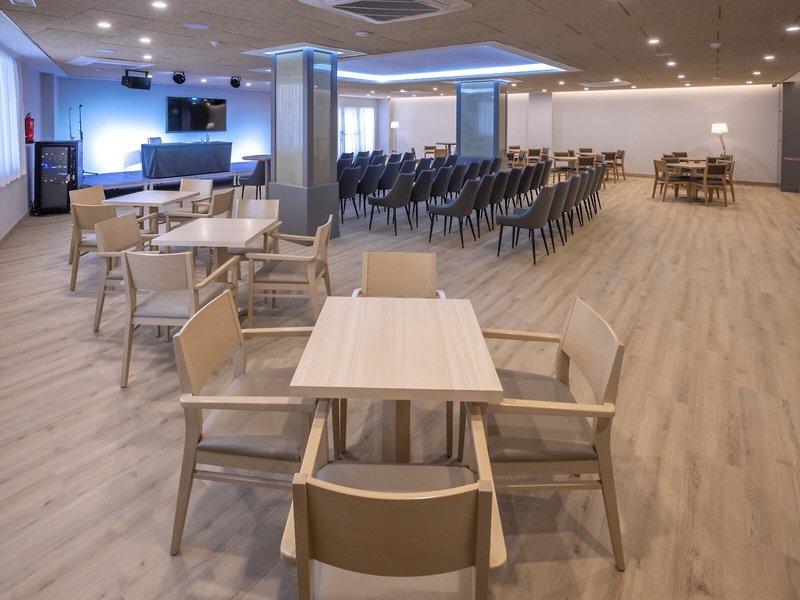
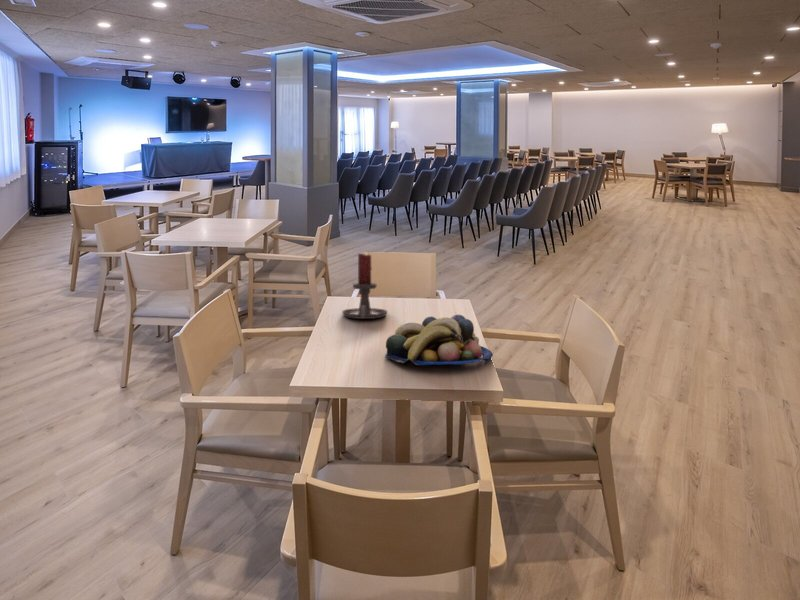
+ fruit bowl (439, 335)
+ candle holder (364, 285)
